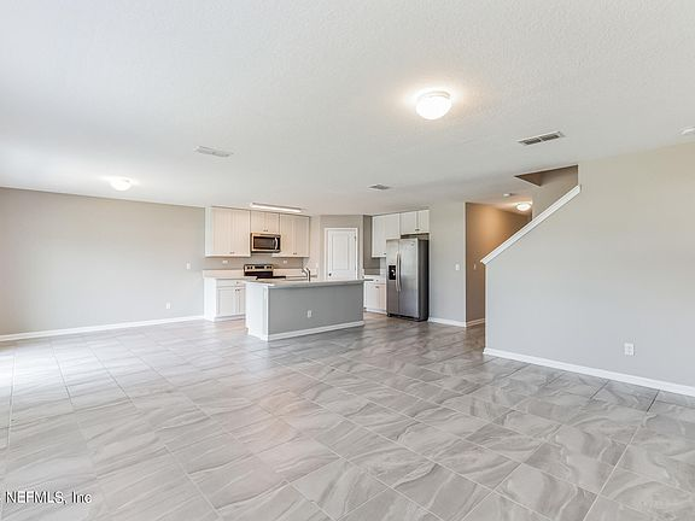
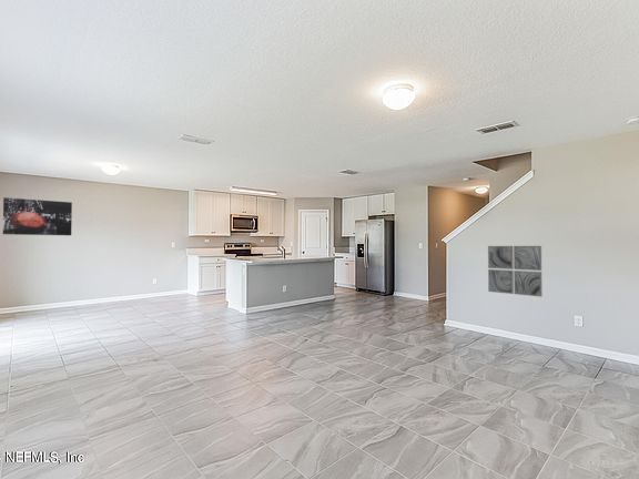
+ wall art (39, 217)
+ wall art (514, 268)
